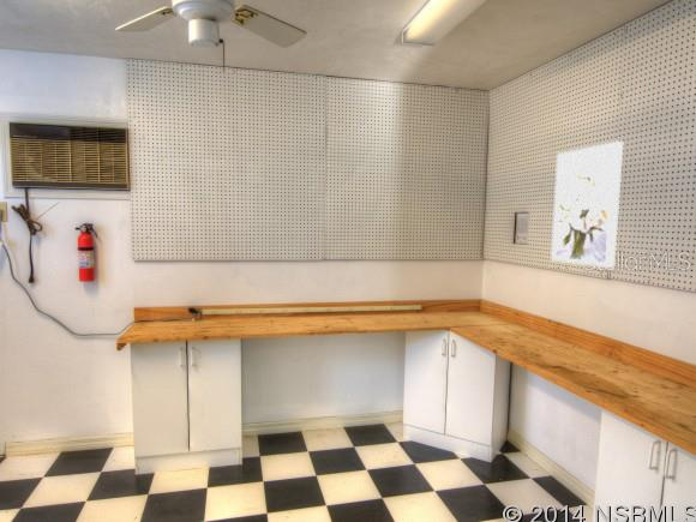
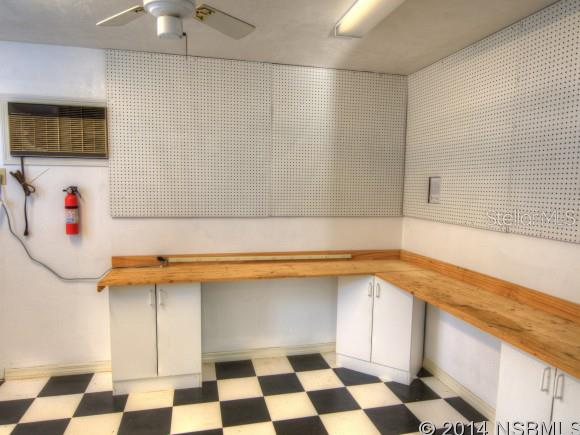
- wall art (583, 206)
